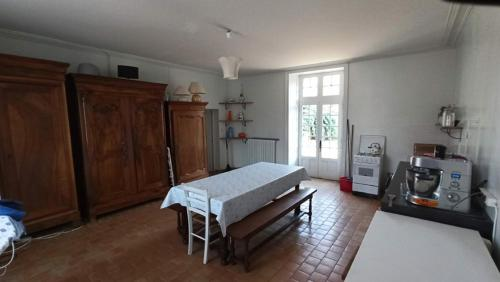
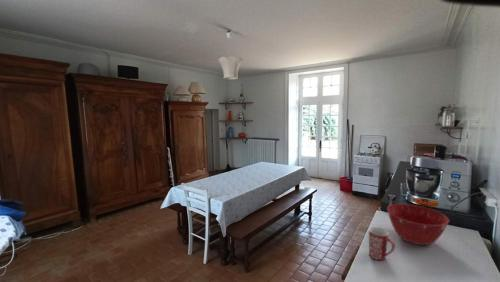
+ mixing bowl (415, 226)
+ mug (381, 245)
